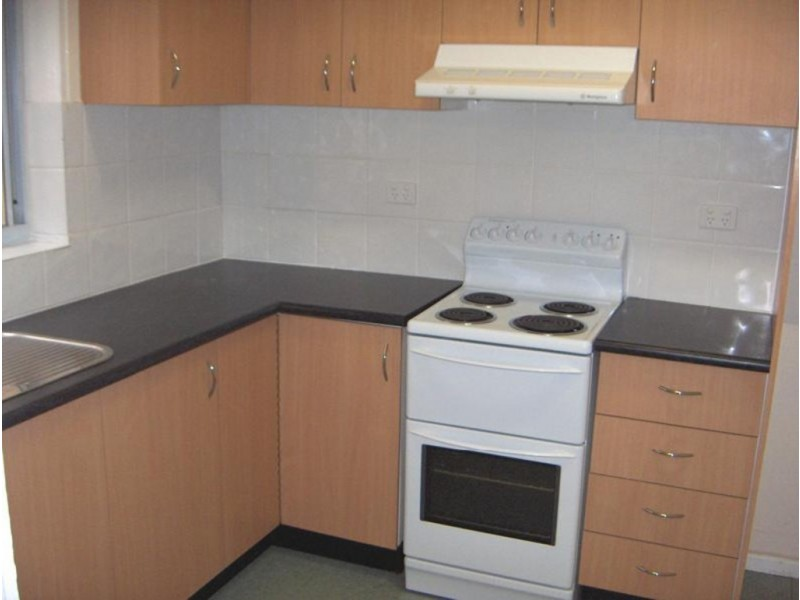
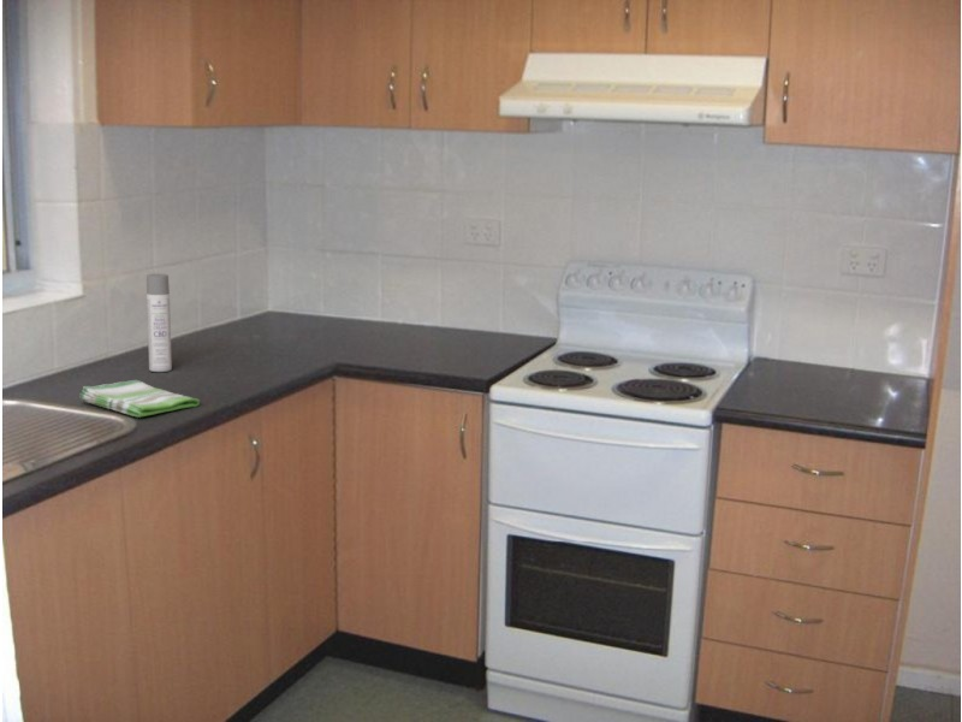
+ dish towel (139, 396)
+ spray bottle (159, 322)
